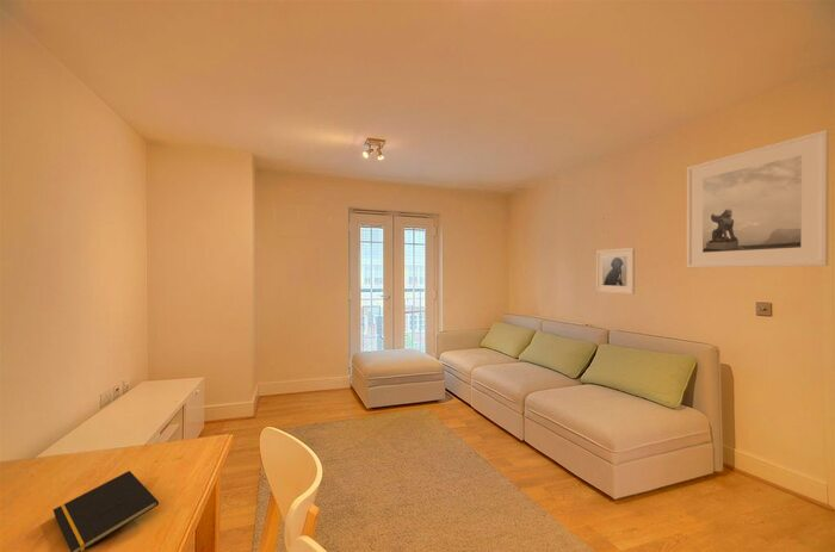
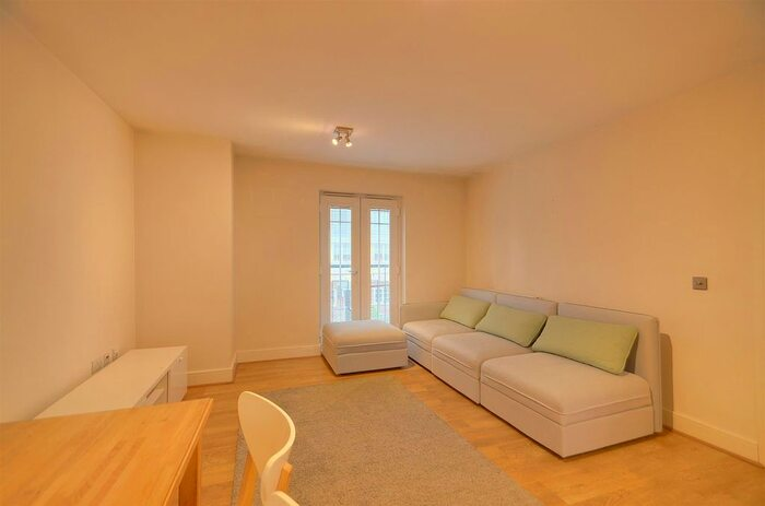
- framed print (614, 271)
- notepad (105, 507)
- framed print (747, 209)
